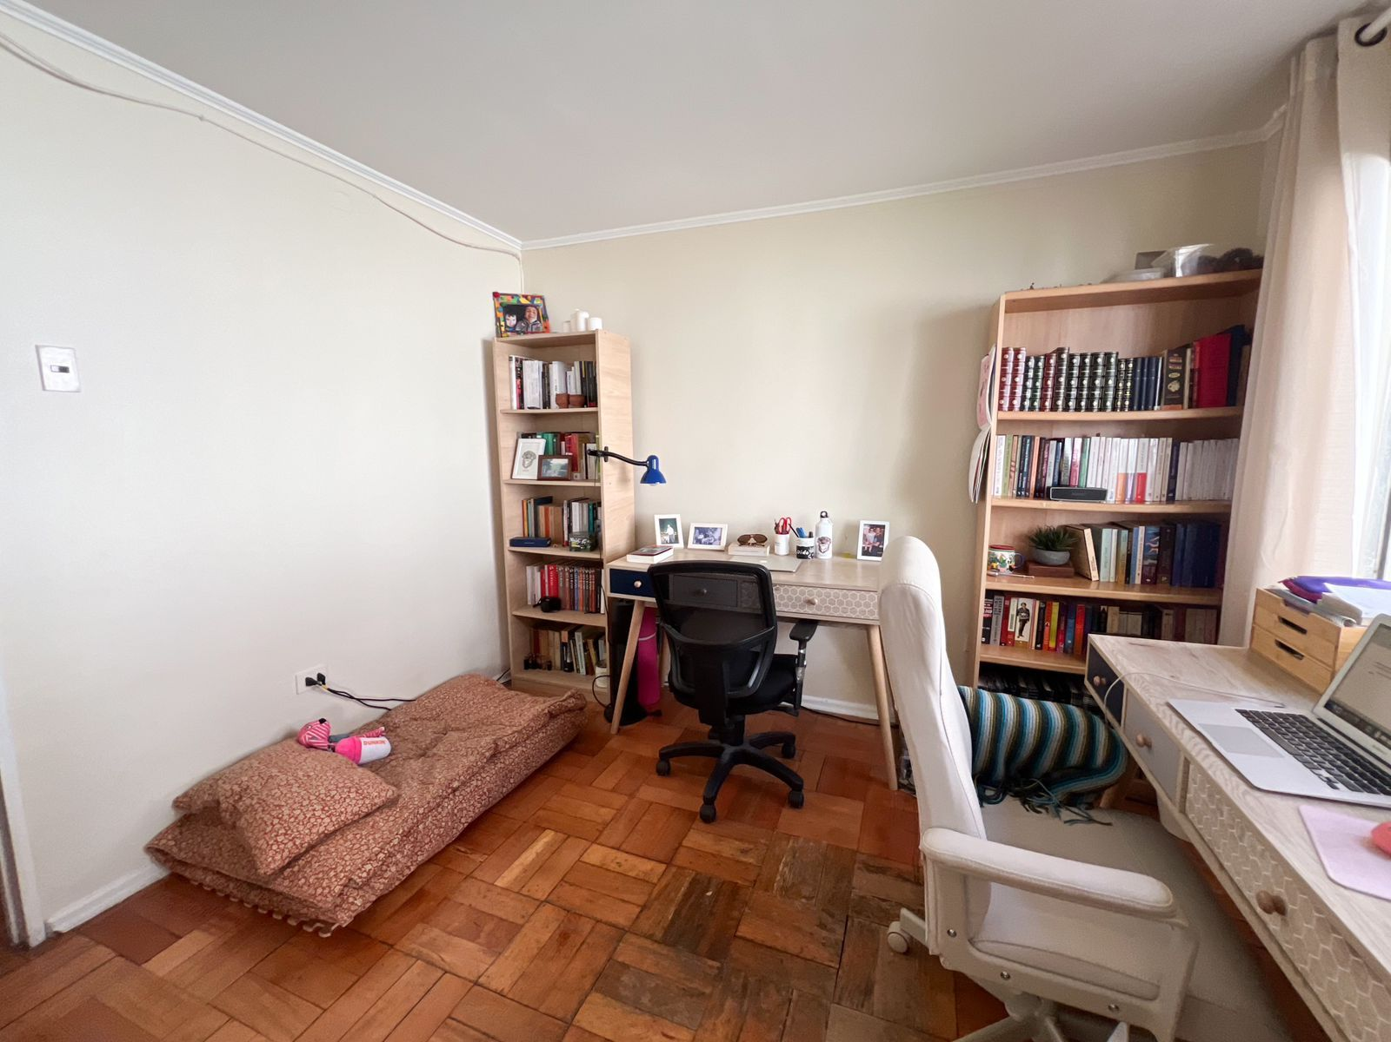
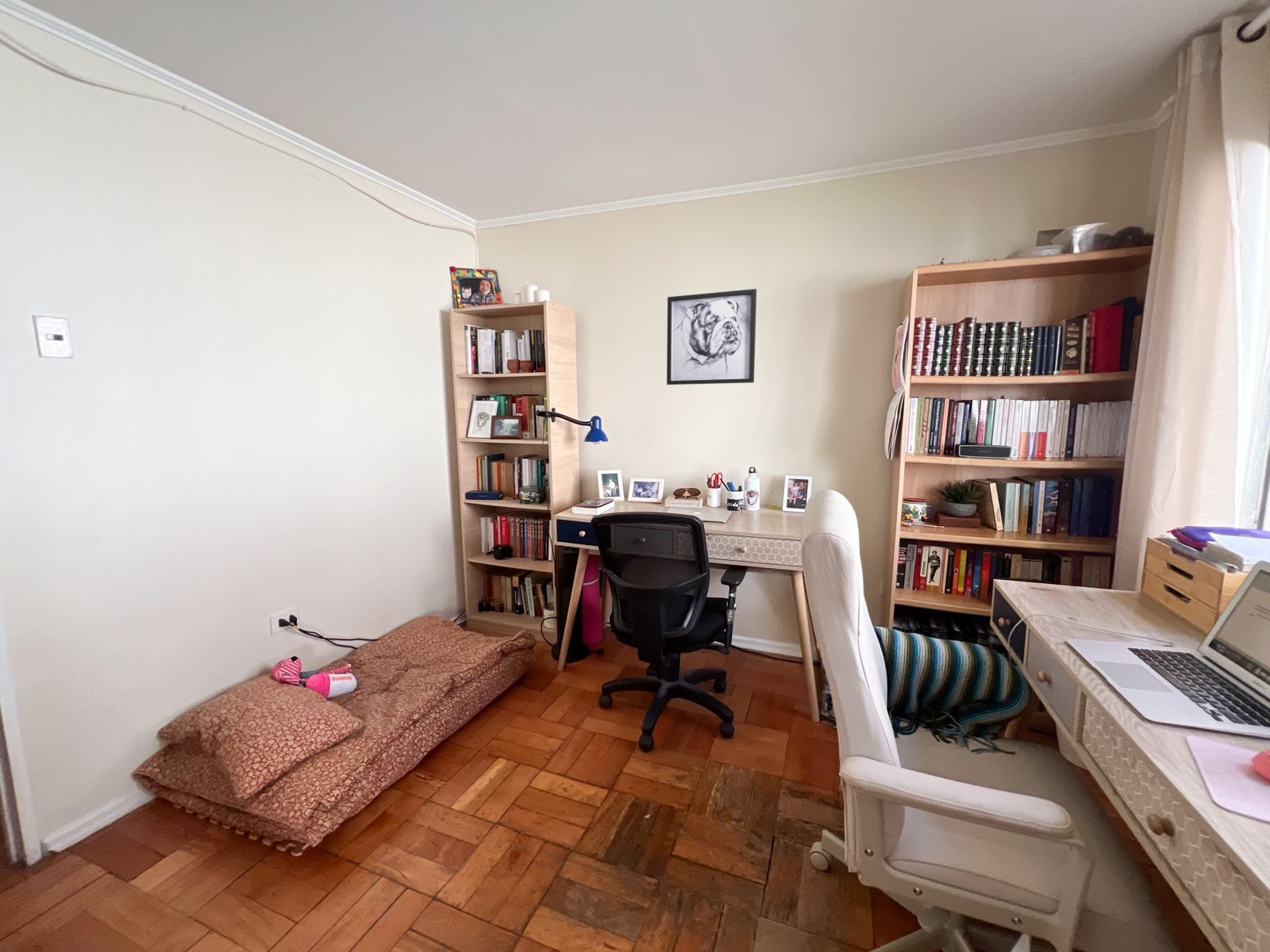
+ wall art (710, 339)
